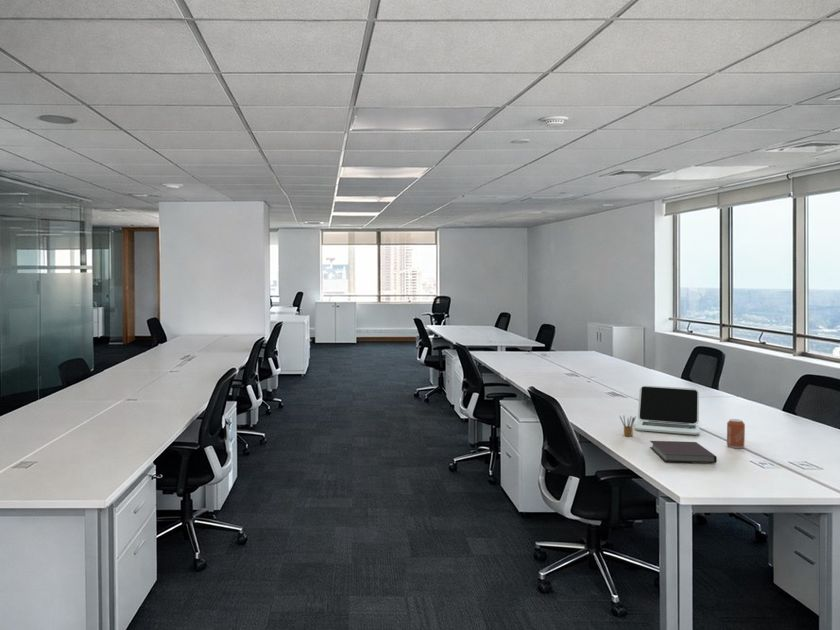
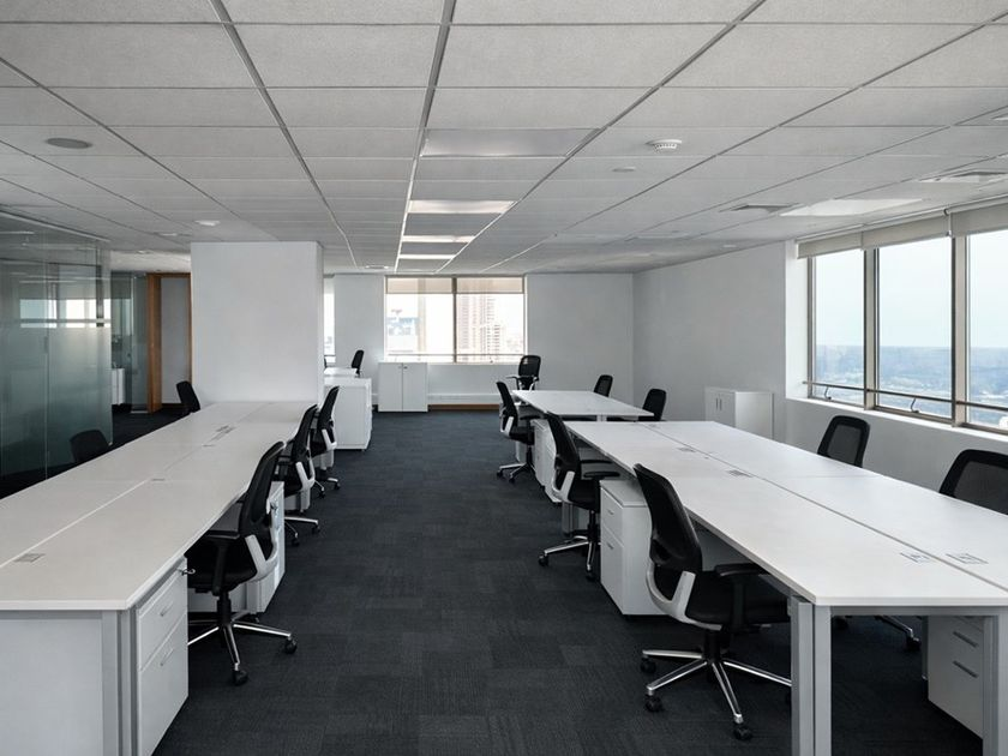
- pencil box (628, 425)
- can (735, 433)
- laptop (667, 408)
- notebook (681, 451)
